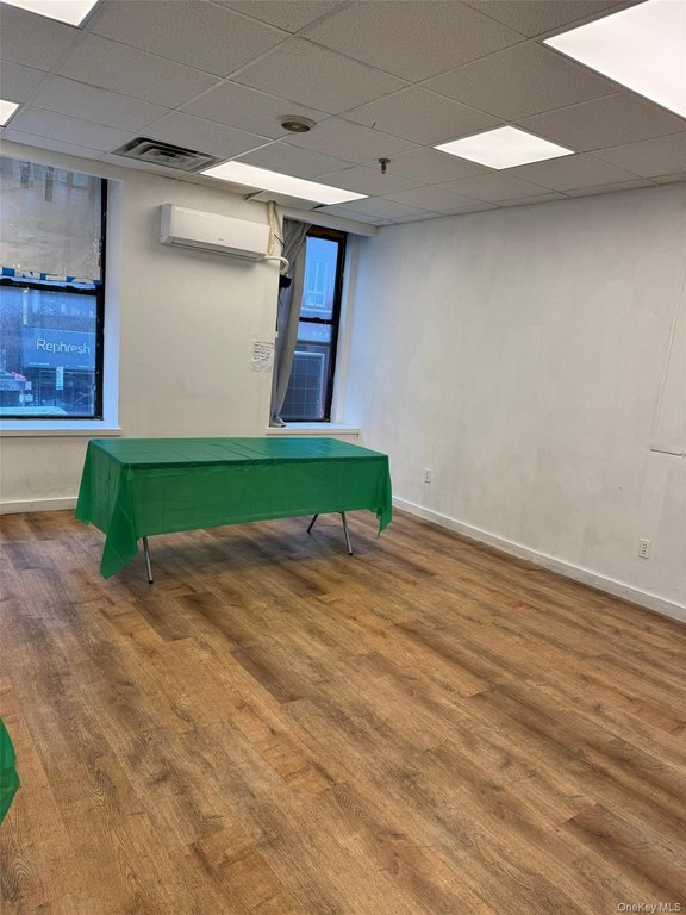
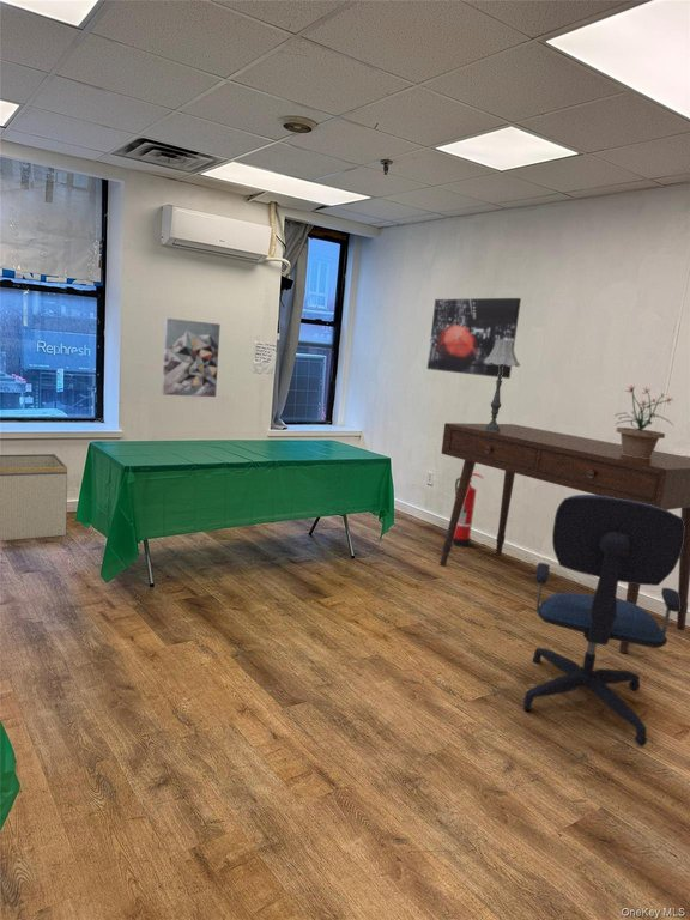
+ wall art (470, 337)
+ table lamp (498, 386)
+ storage bin (26, 494)
+ potted plant (640, 420)
+ wall art (190, 358)
+ desk (567, 486)
+ fire extinguisher (464, 507)
+ office chair (601, 598)
